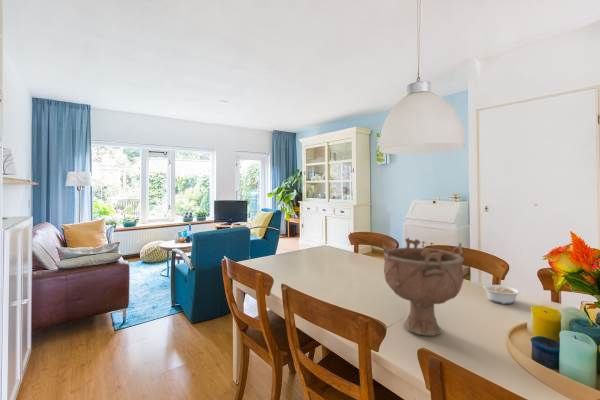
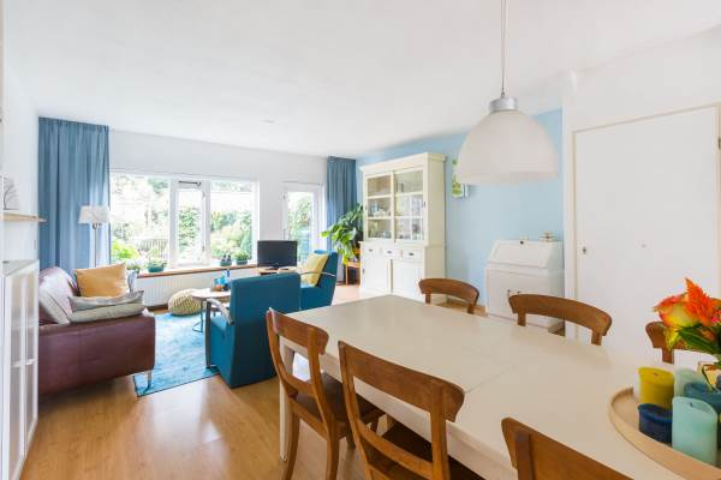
- decorative bowl (421, 285)
- legume (500, 293)
